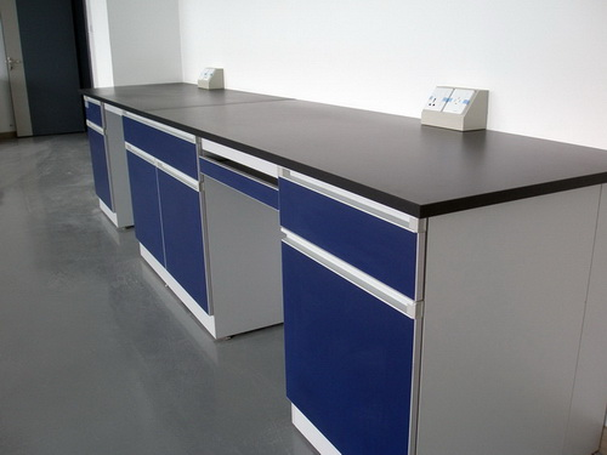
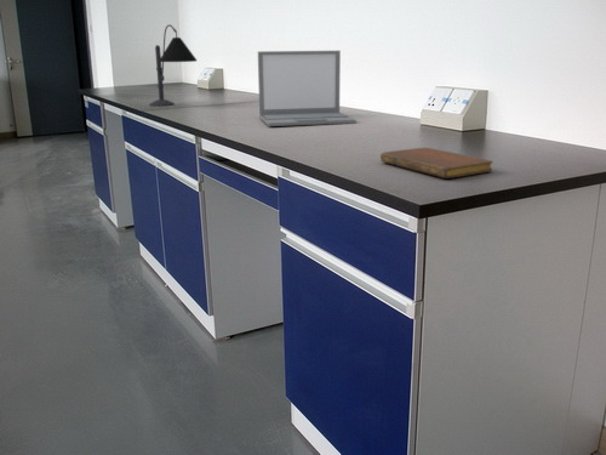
+ desk lamp (170, 61)
+ laptop (305, 86)
+ notebook (434, 161)
